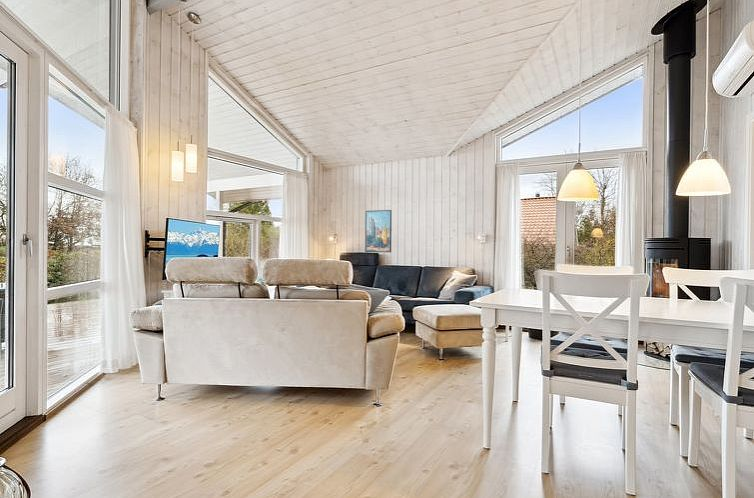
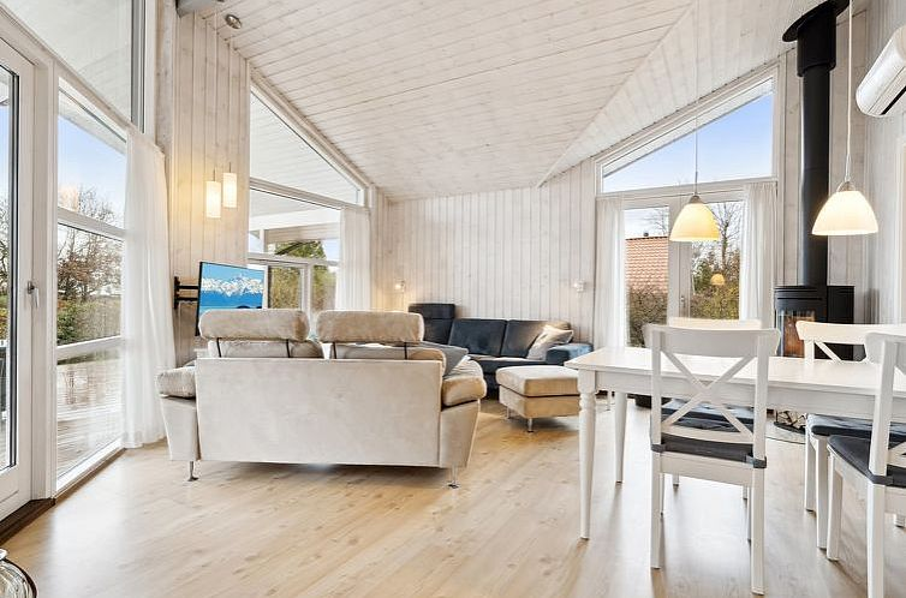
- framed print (378, 231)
